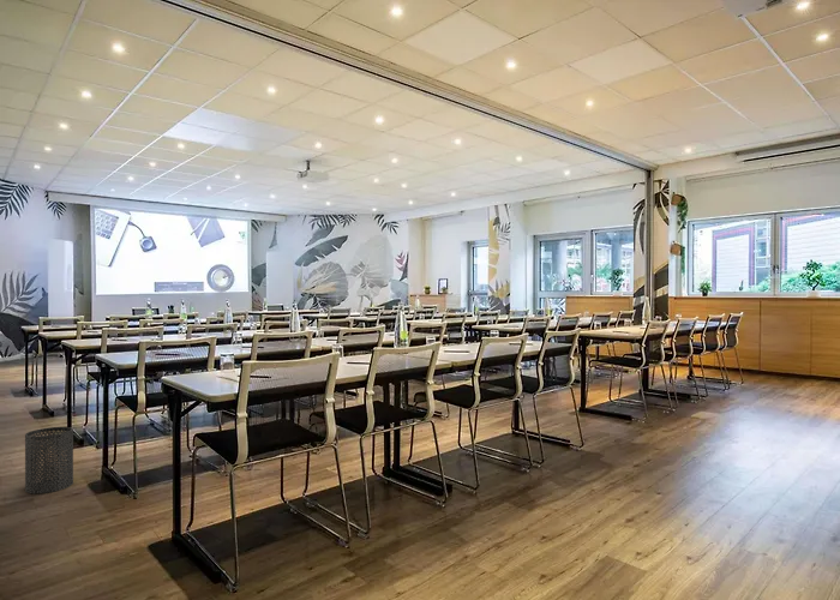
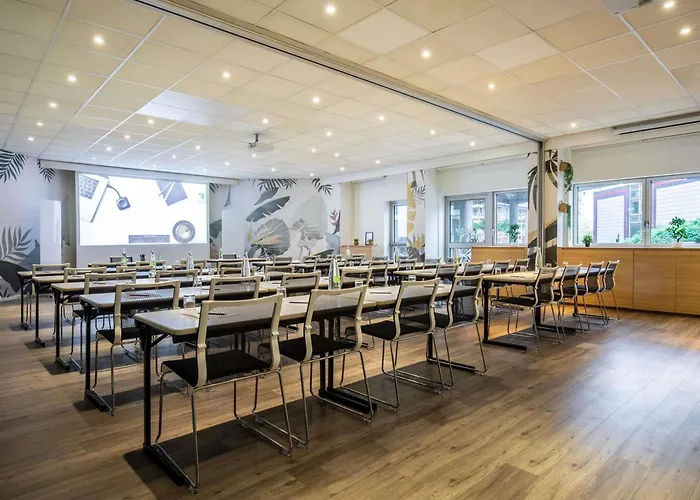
- trash can (49, 458)
